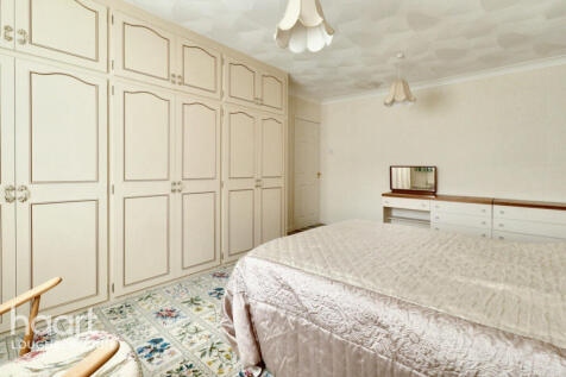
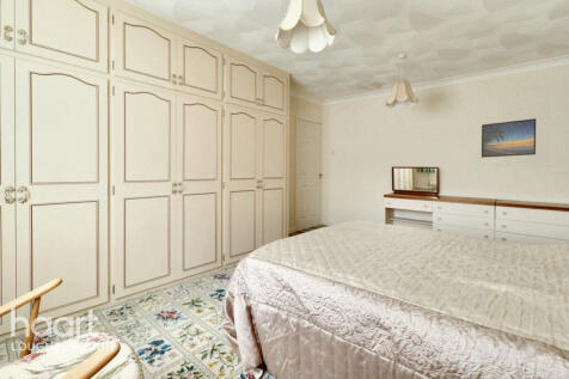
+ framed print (507, 139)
